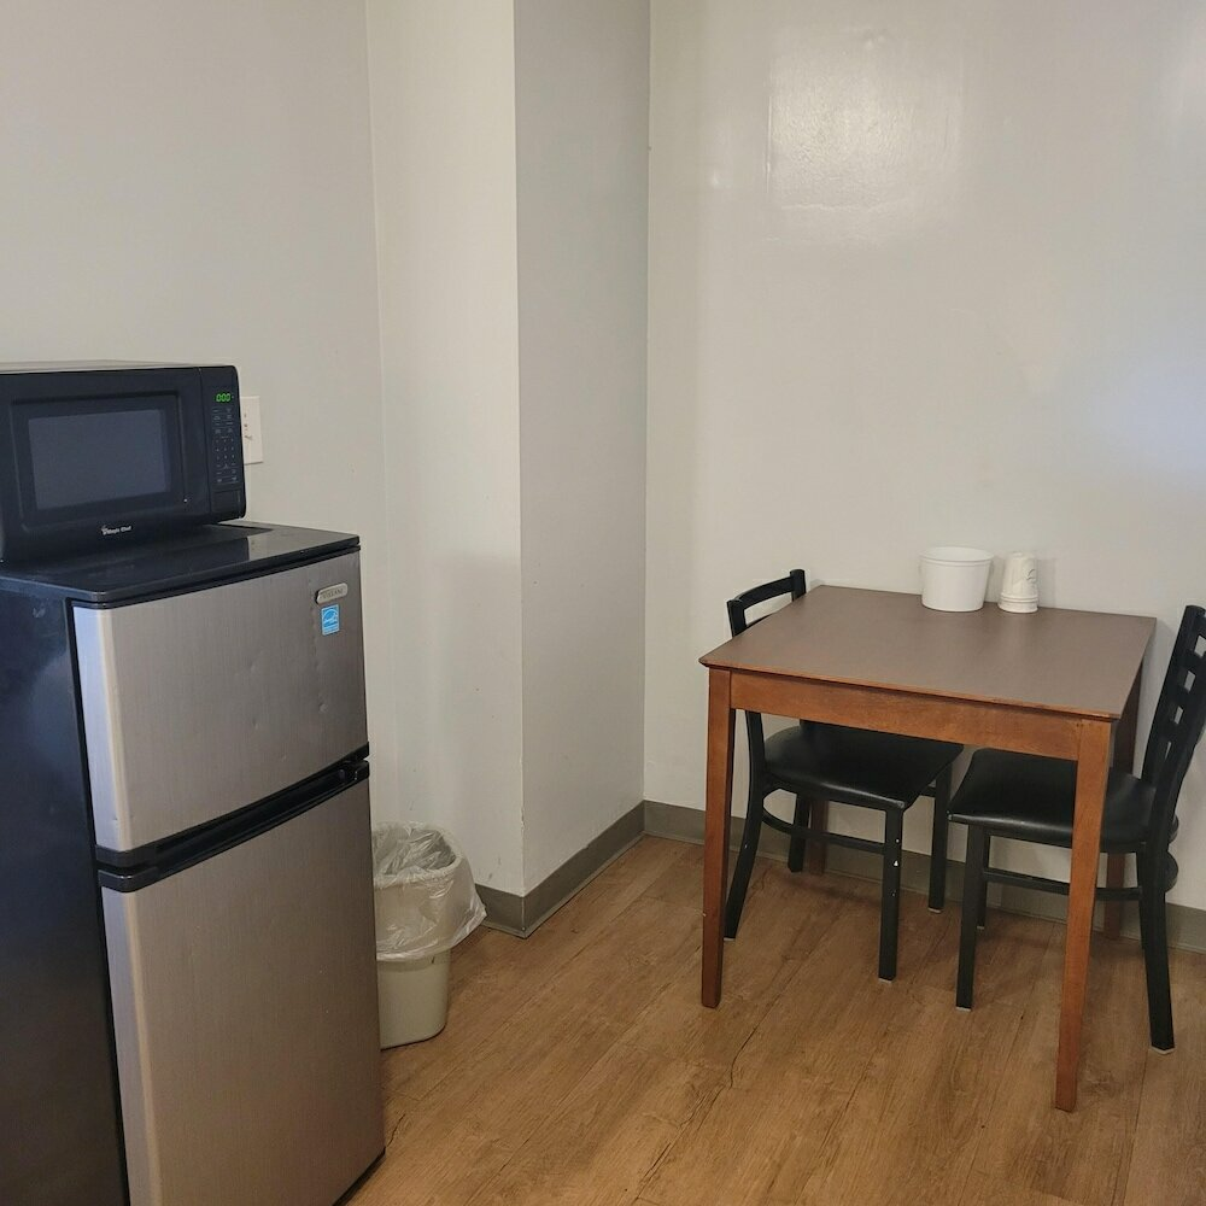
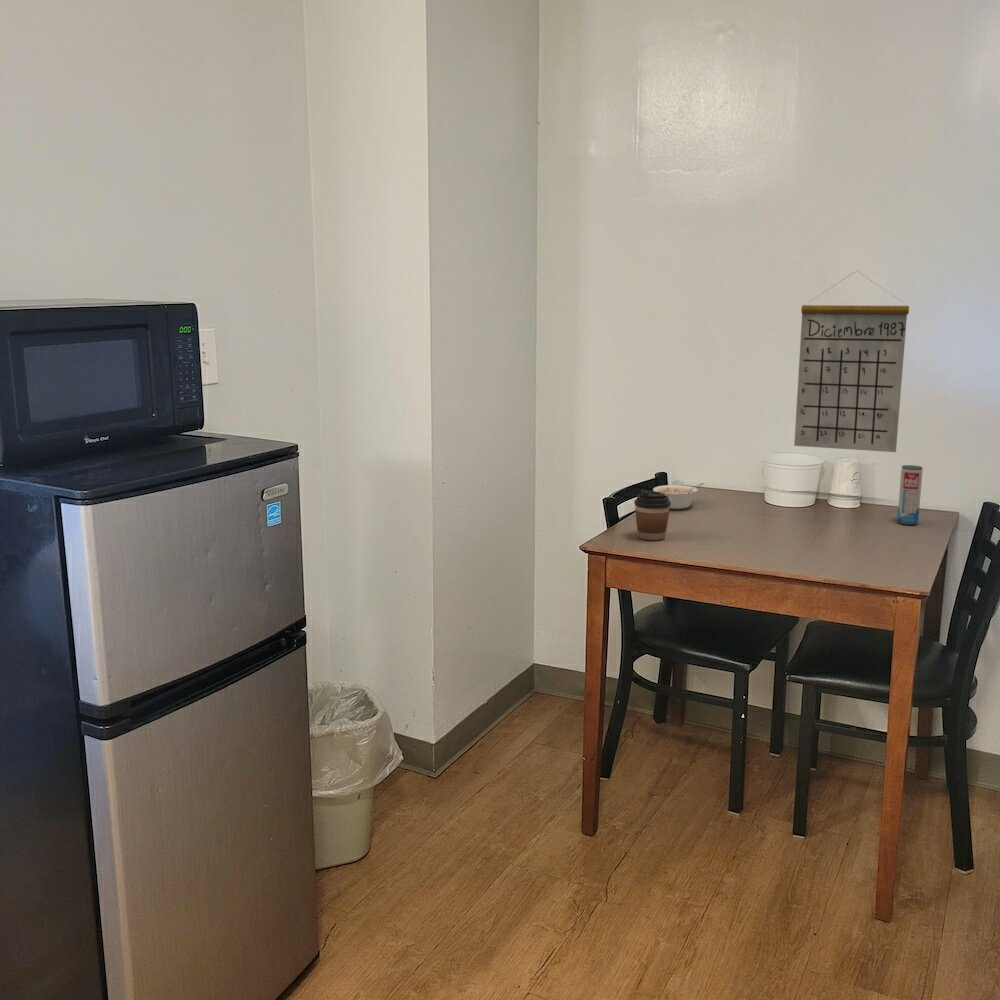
+ beverage can (909, 494)
+ legume (675, 495)
+ coffee cup (652, 513)
+ calendar (850, 361)
